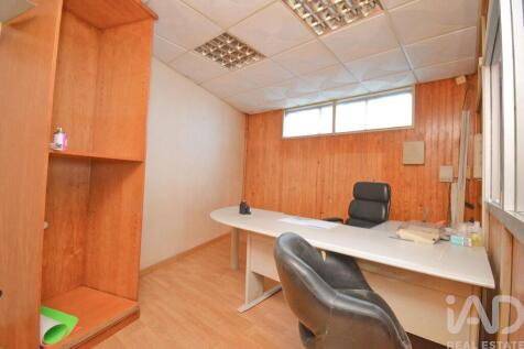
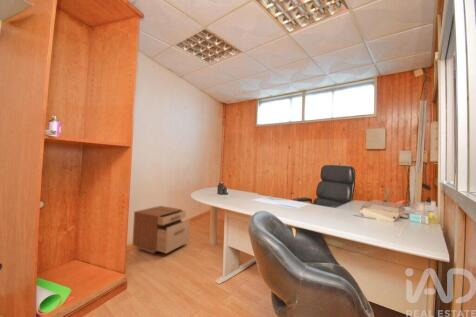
+ filing cabinet (162, 228)
